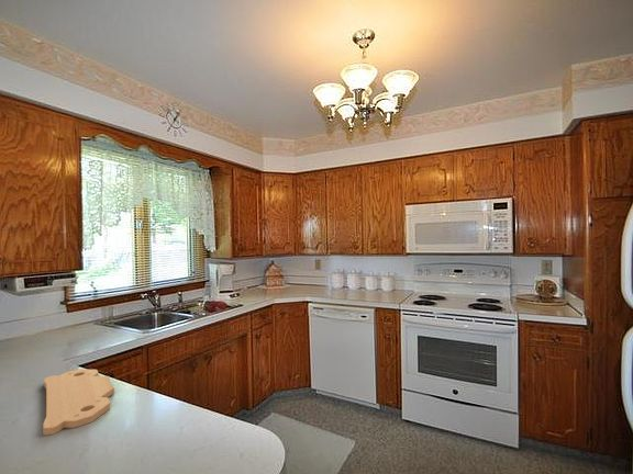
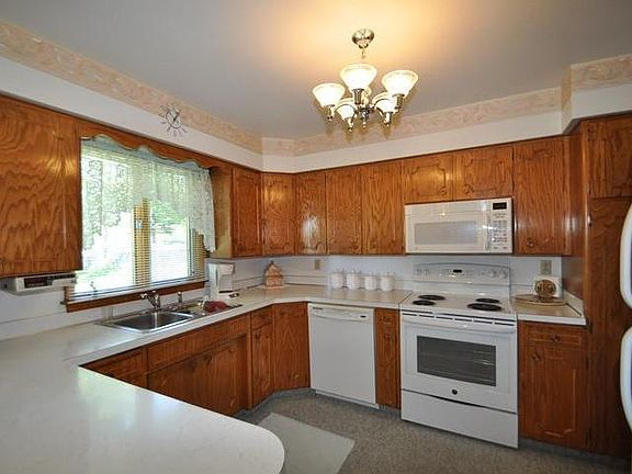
- cutting board (79, 393)
